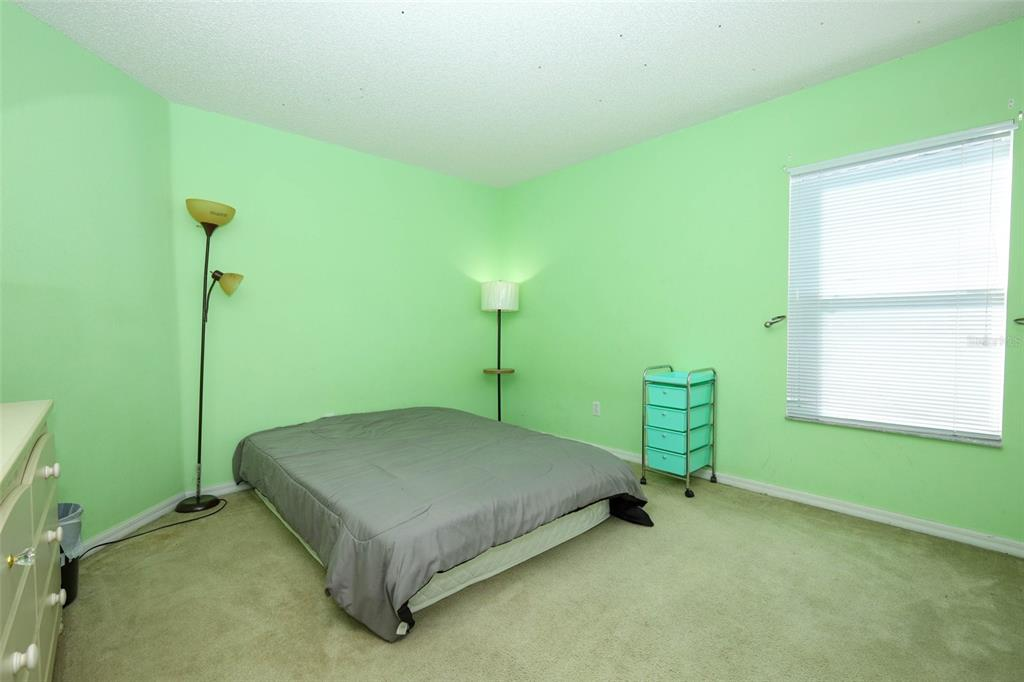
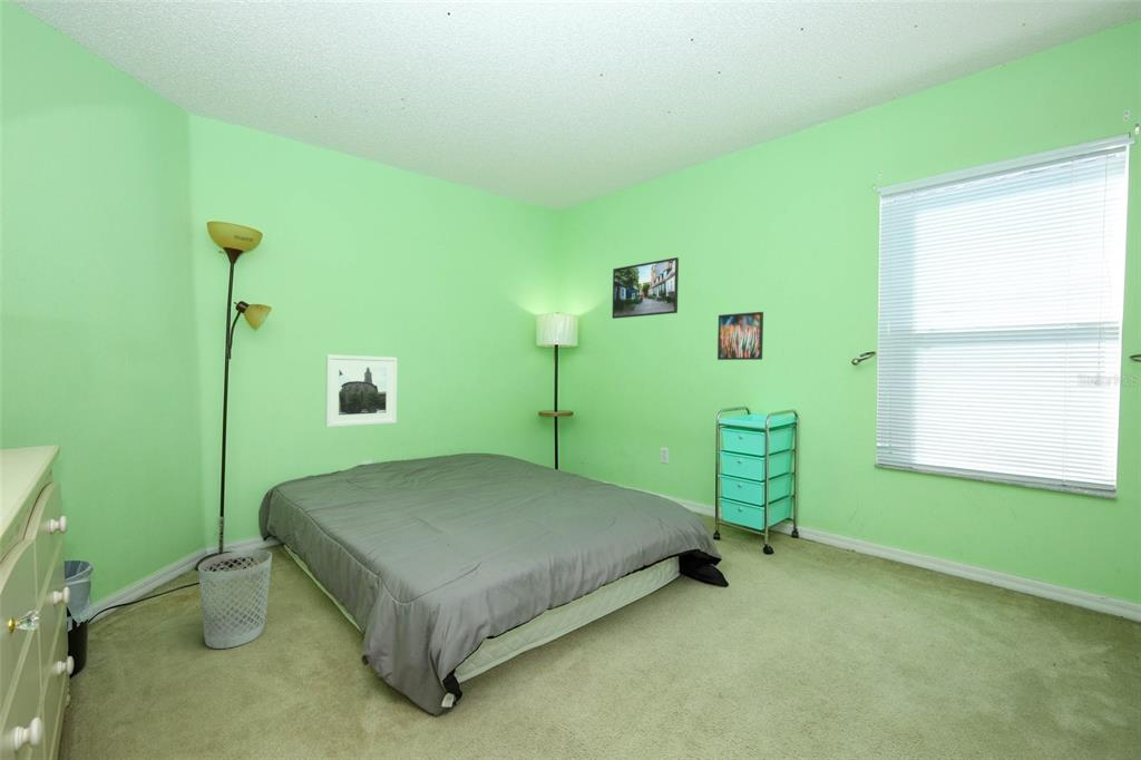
+ wastebasket (235, 598)
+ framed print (739, 337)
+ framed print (362, 390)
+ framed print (643, 290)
